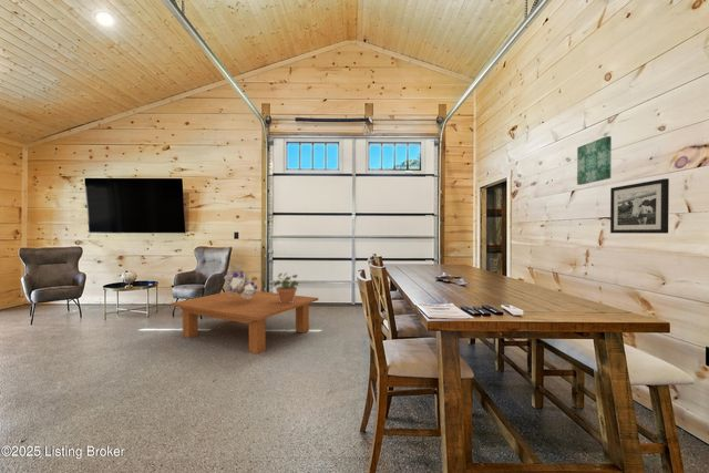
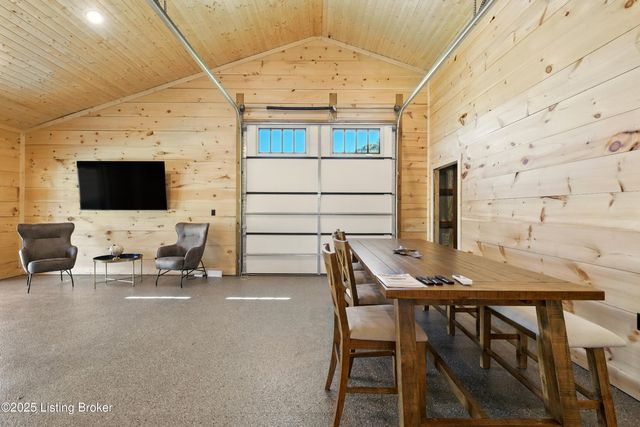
- potted plant (285, 287)
- bouquet (237, 287)
- wall art (593, 162)
- coffee table (247, 317)
- picture frame (636, 208)
